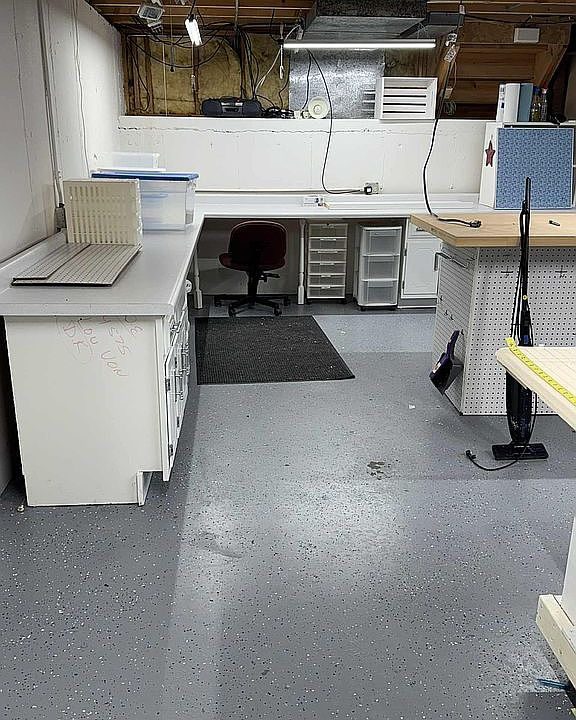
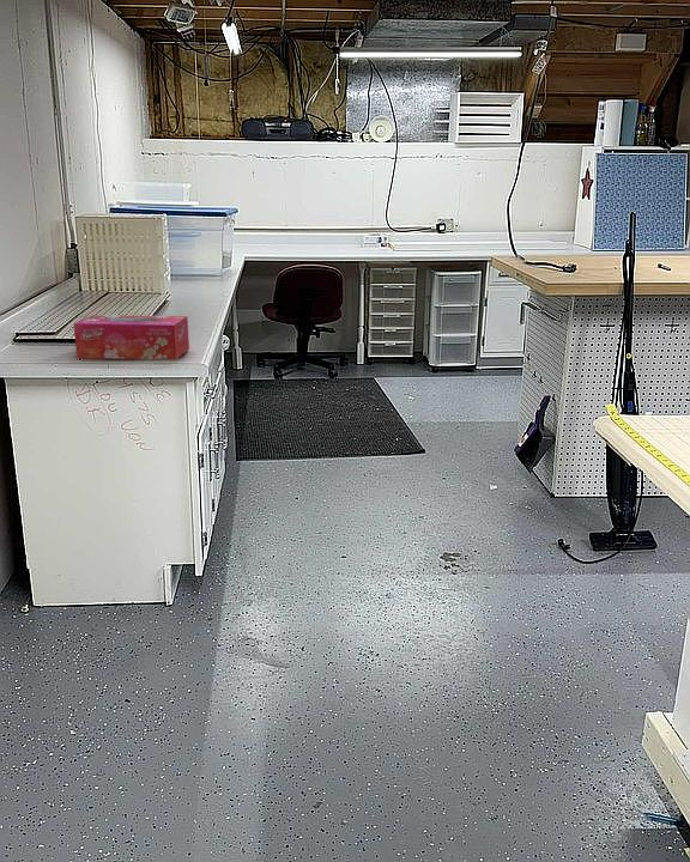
+ tissue box (133, 336)
